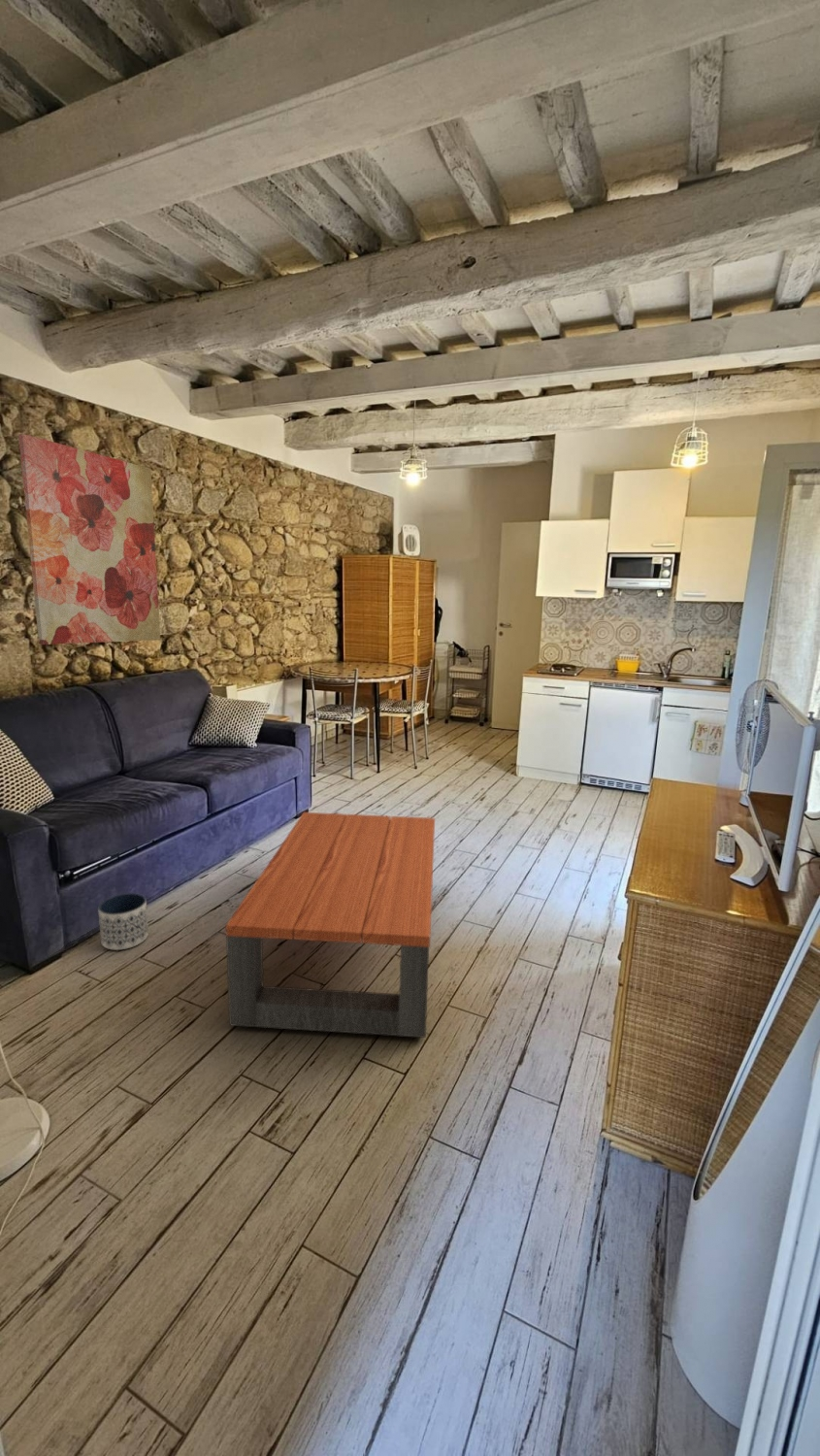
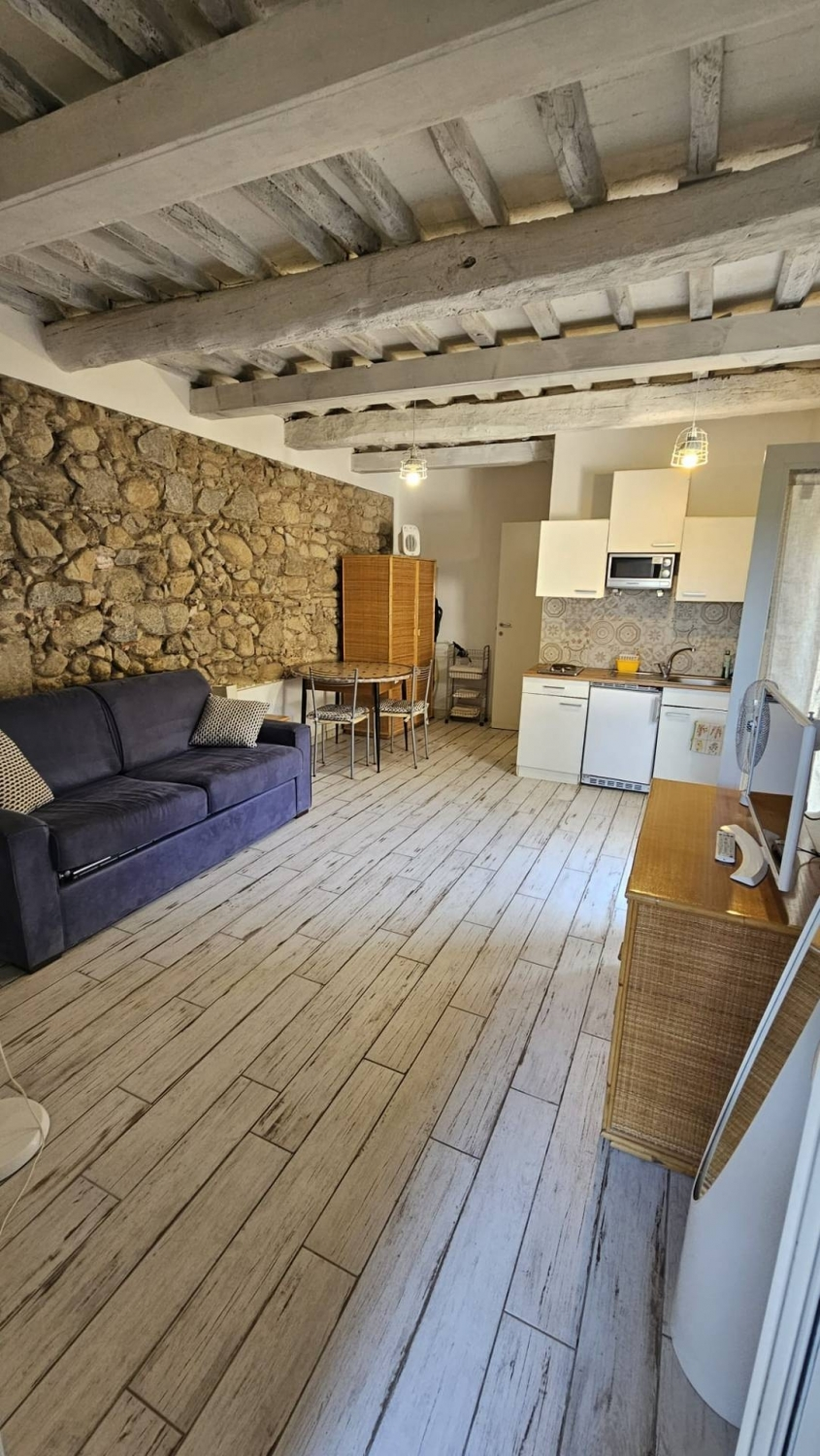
- planter (123, 921)
- coffee table (351, 902)
- wall art (98, 549)
